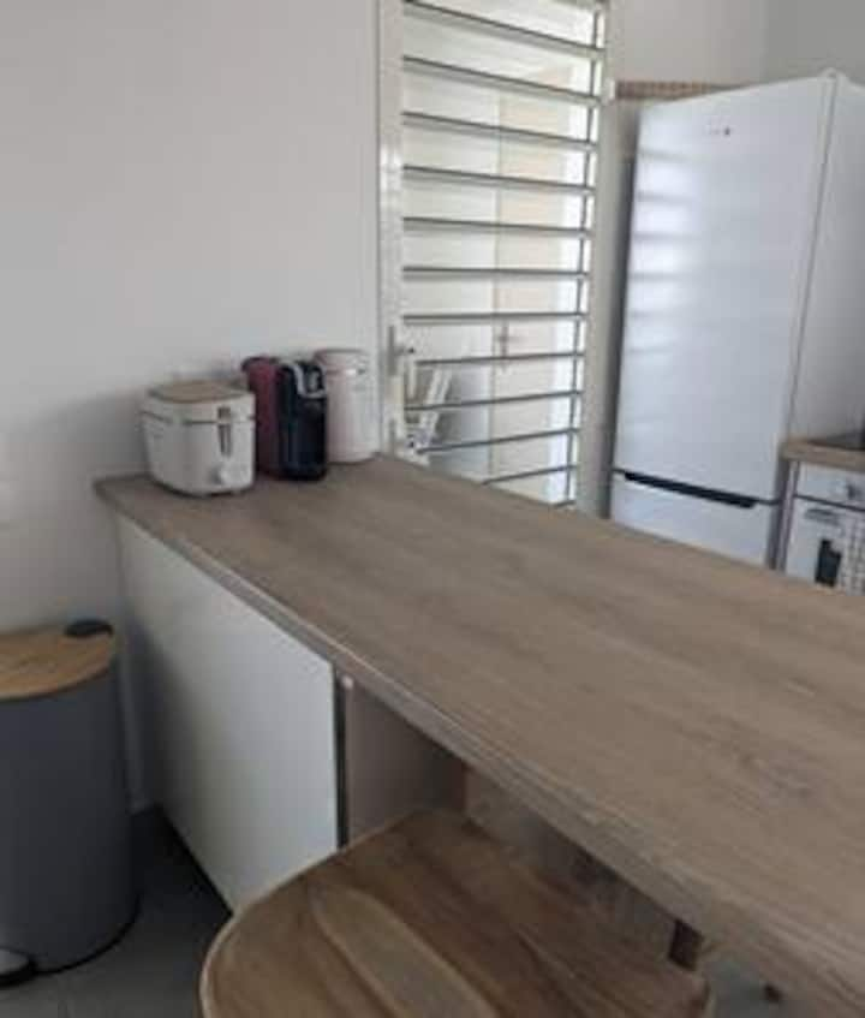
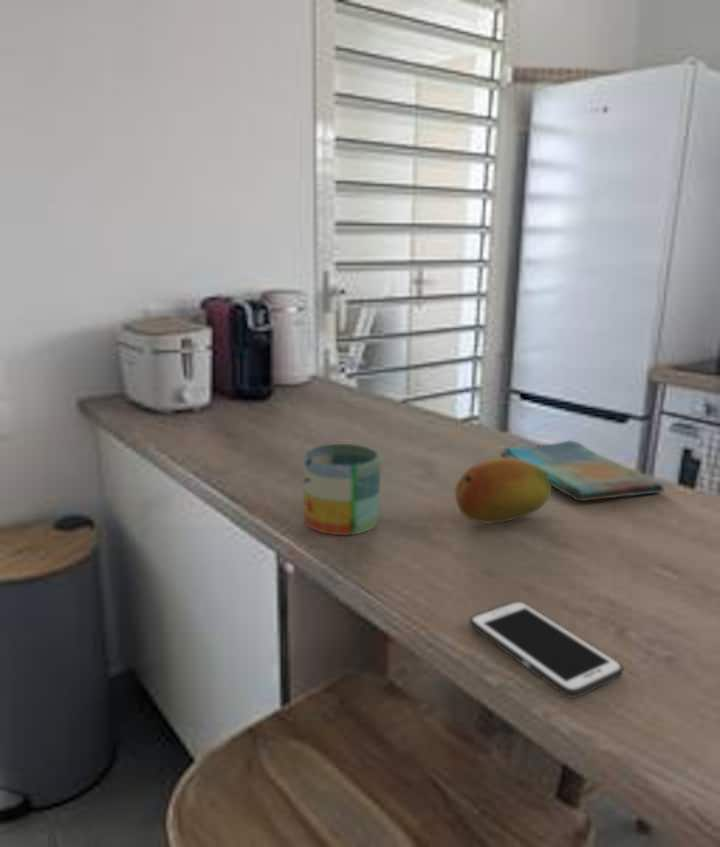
+ fruit (507, 489)
+ cell phone (542, 644)
+ mug (341, 483)
+ dish towel (577, 467)
